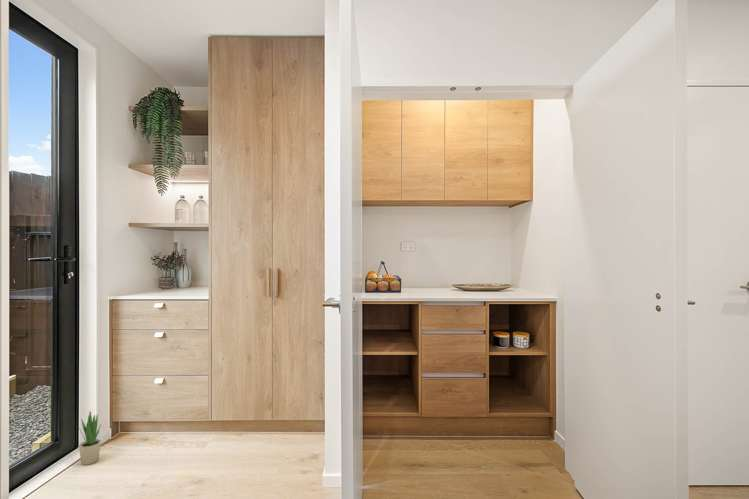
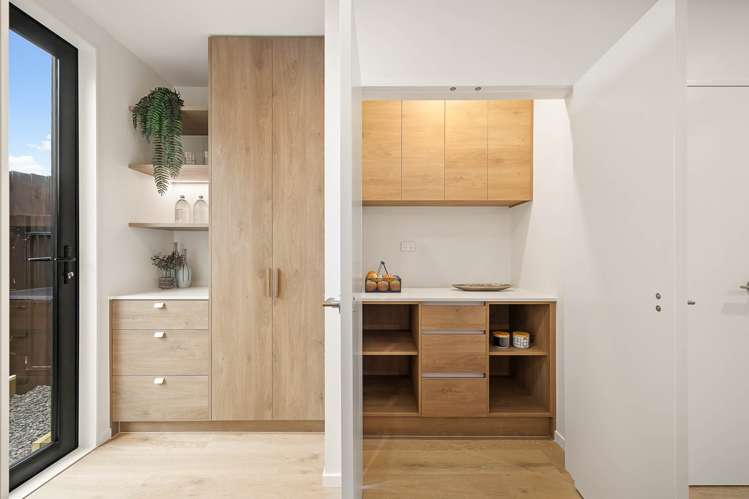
- potted plant (91, 434)
